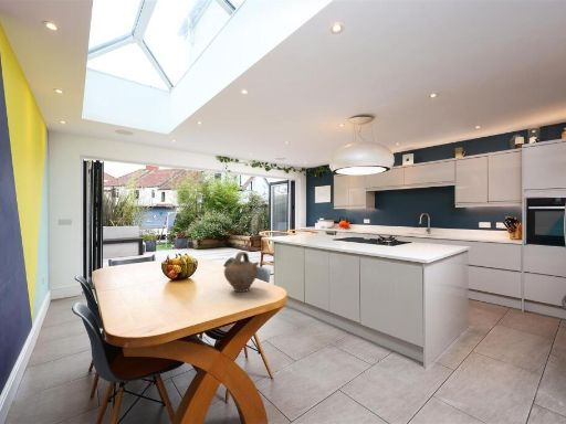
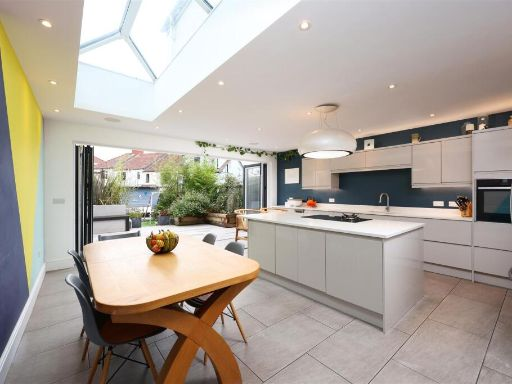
- jug (242, 271)
